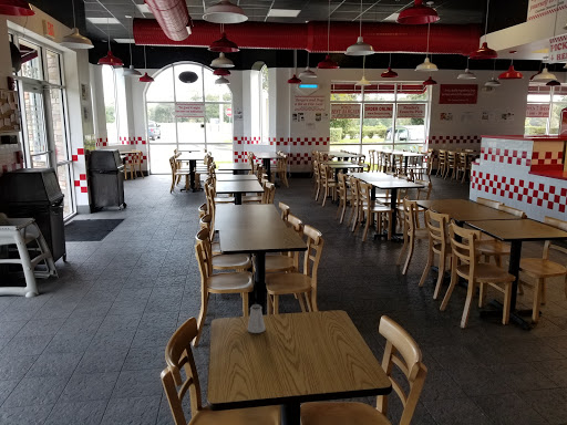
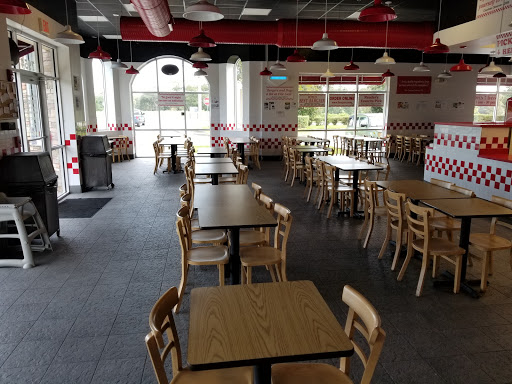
- saltshaker (256, 317)
